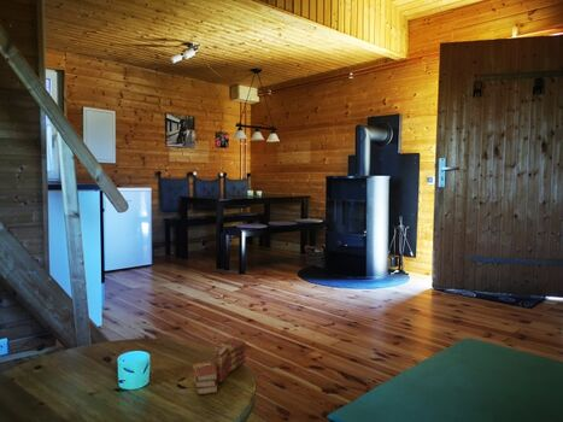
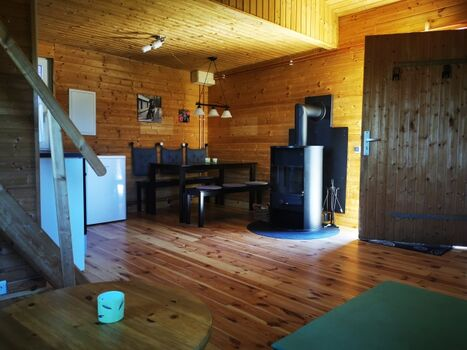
- book (217, 362)
